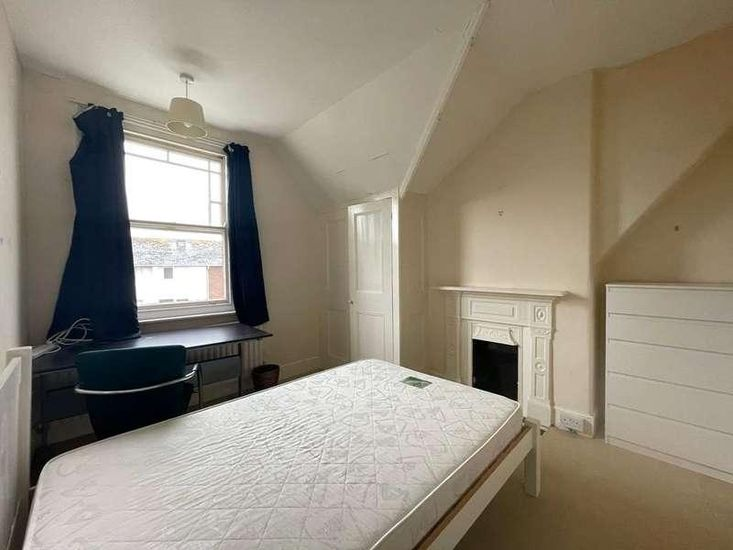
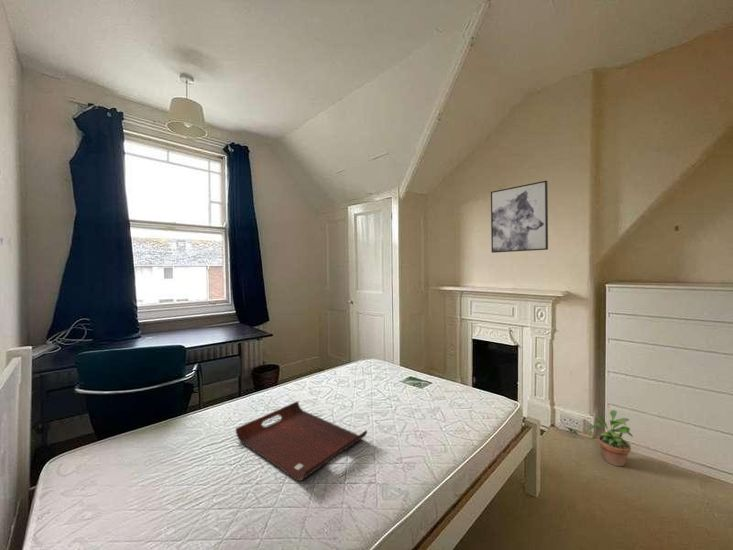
+ potted plant (610, 435)
+ wall art (517, 219)
+ serving tray (300, 434)
